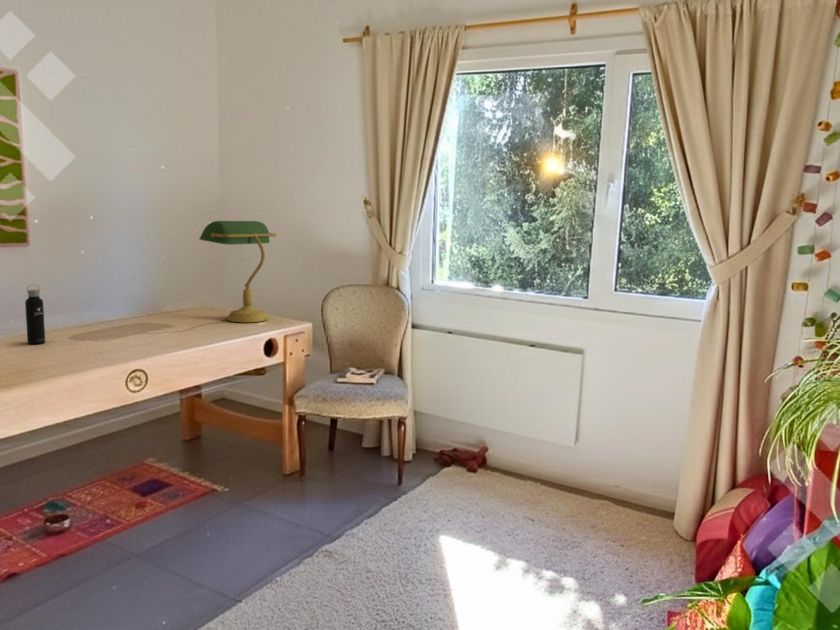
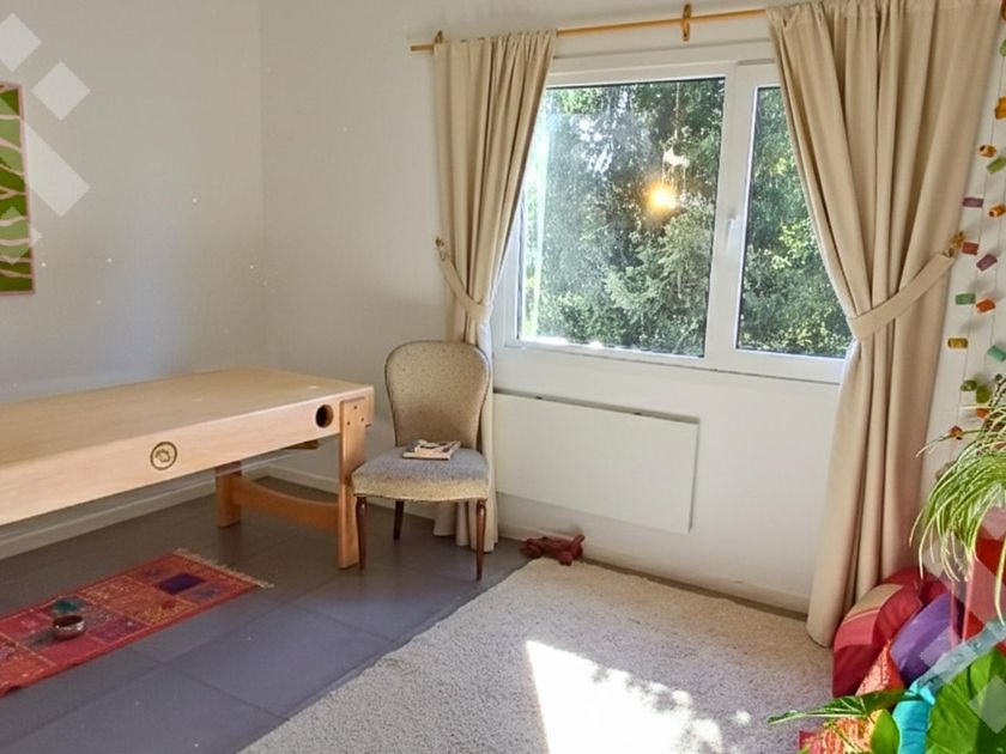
- water bottle (34, 313)
- desk lamp (250, 276)
